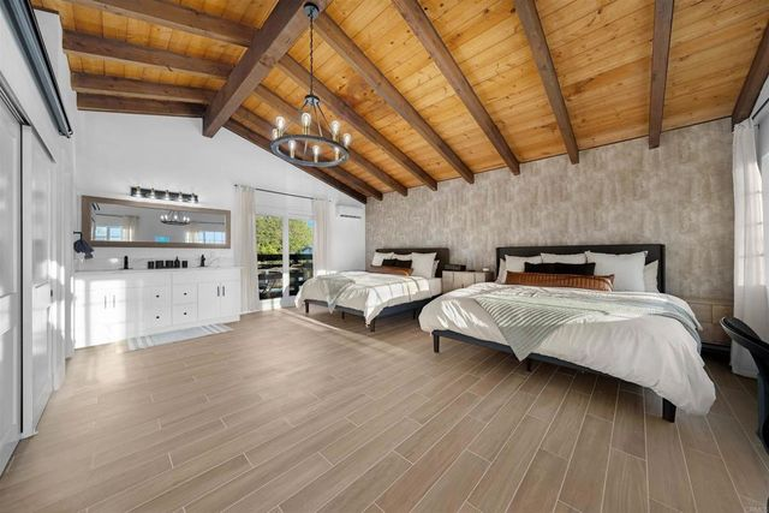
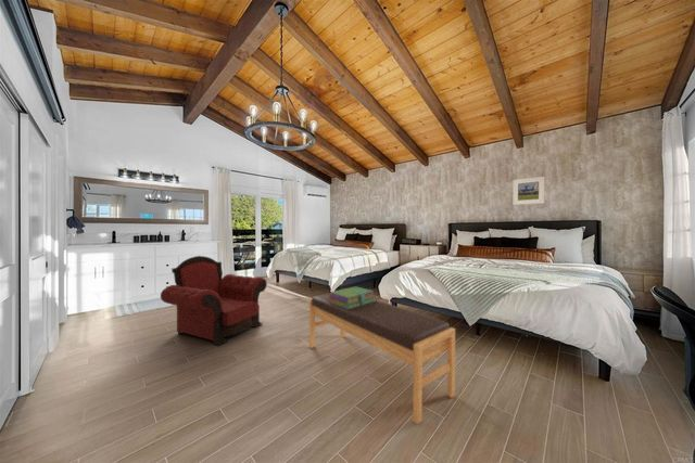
+ bench (369, 337)
+ armchair (218, 293)
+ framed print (528, 191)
+ stack of books (352, 296)
